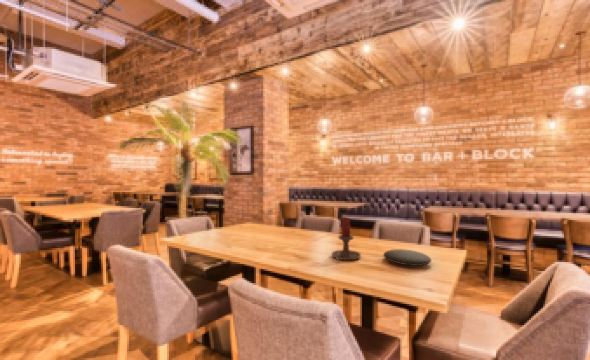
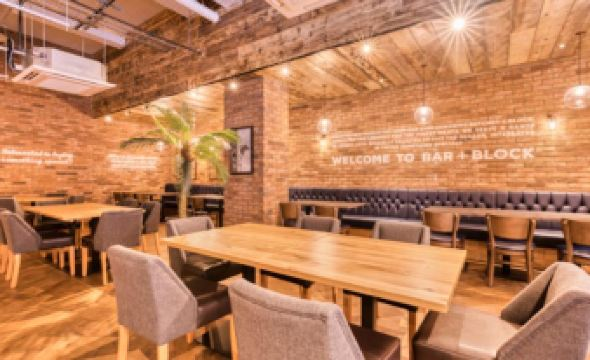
- plate (406, 256)
- candle holder (344, 237)
